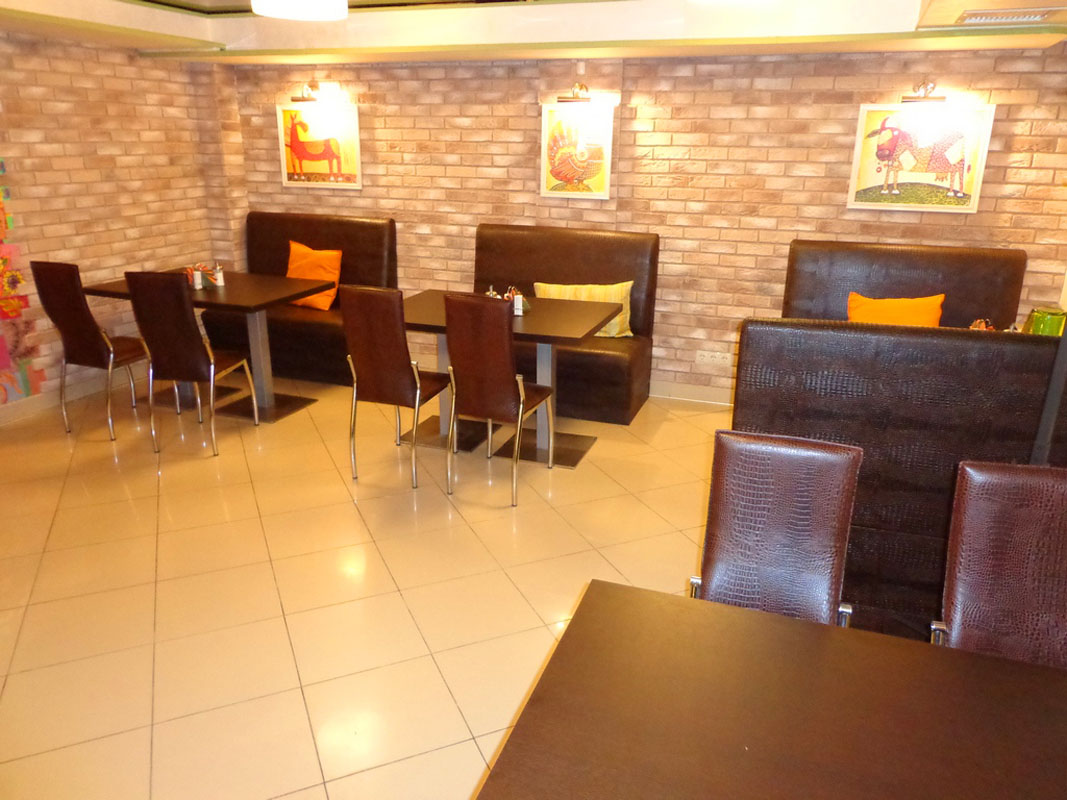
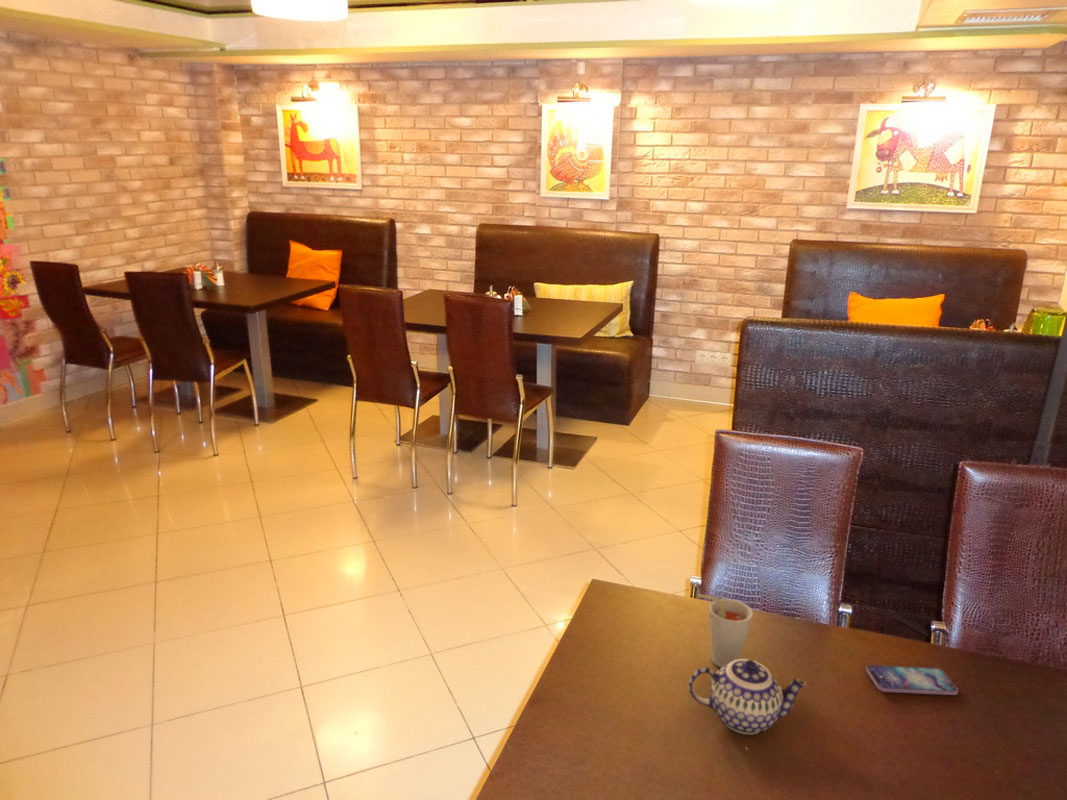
+ smartphone (911, 679)
+ cup (722, 627)
+ teapot (745, 690)
